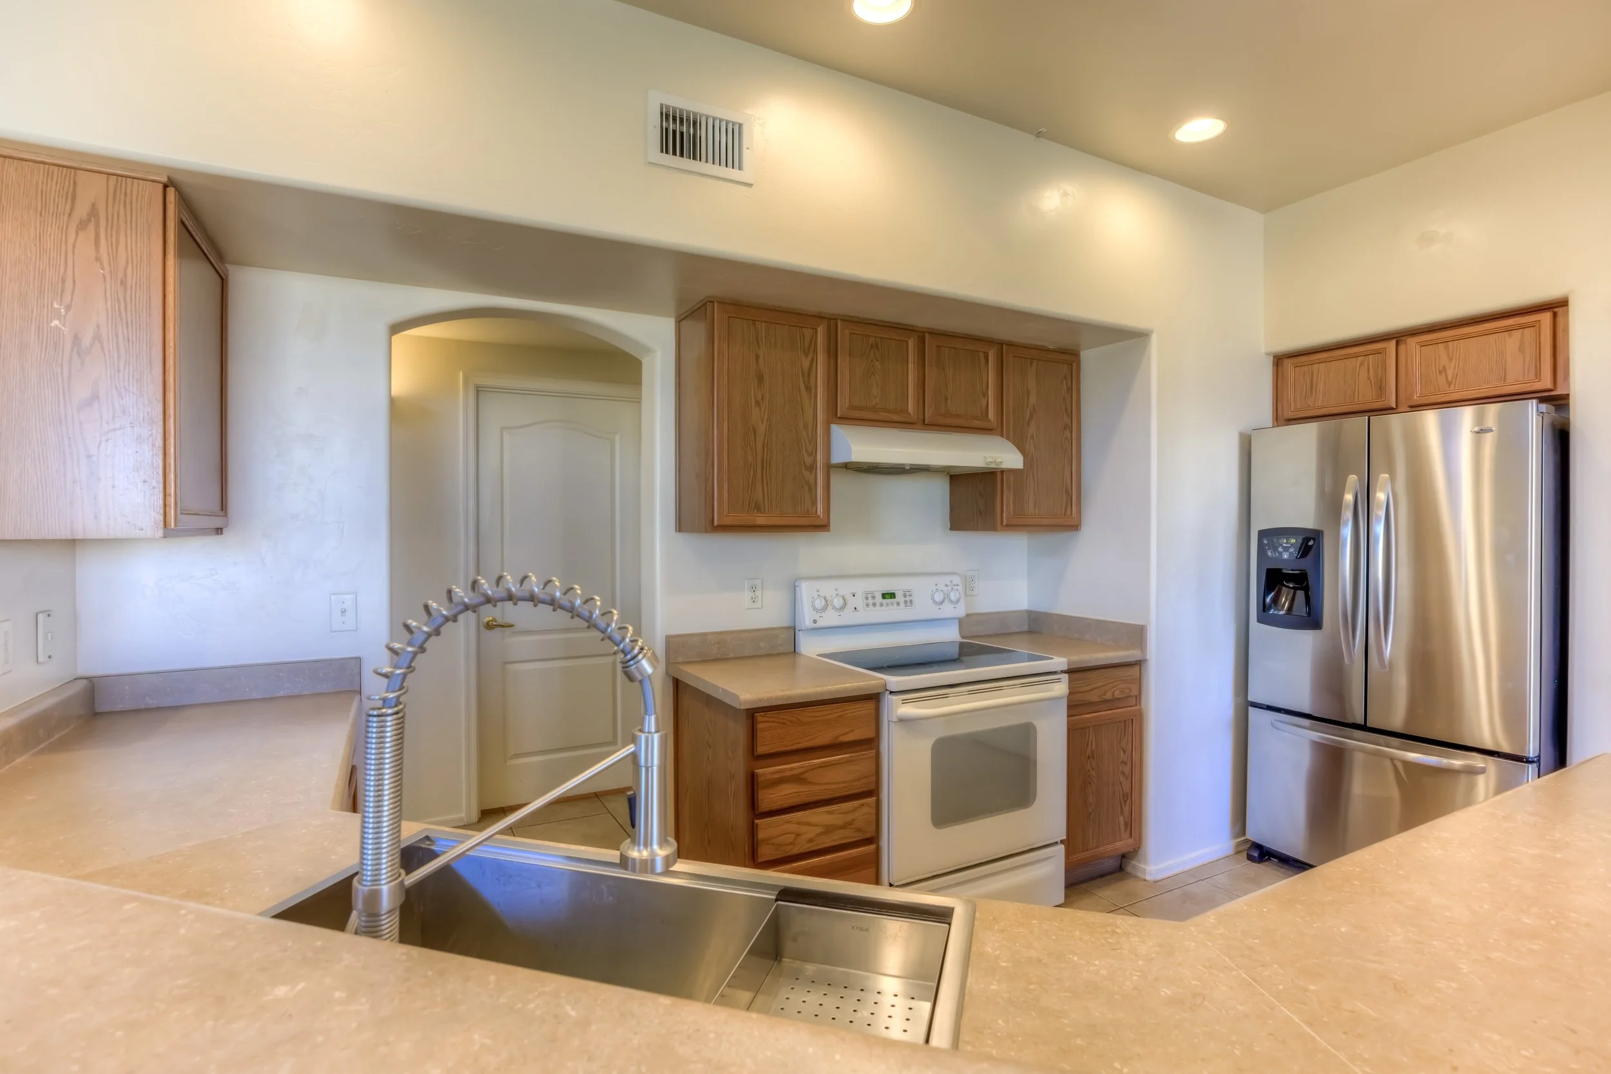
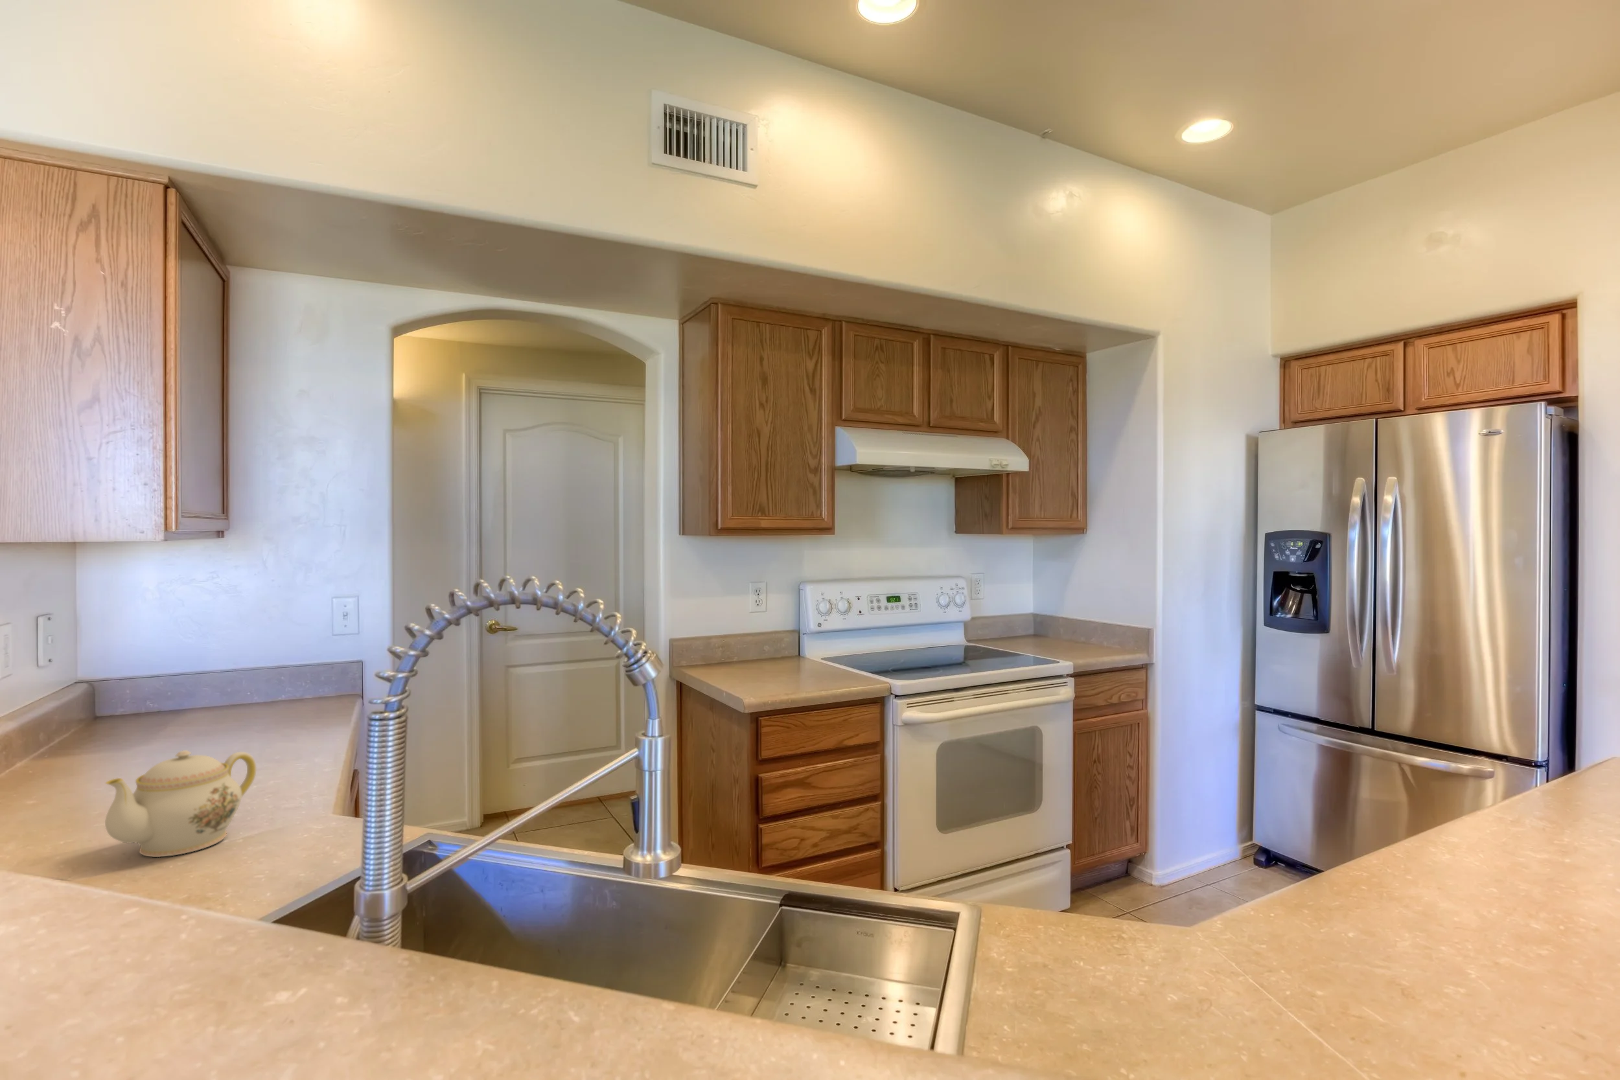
+ teapot (187, 796)
